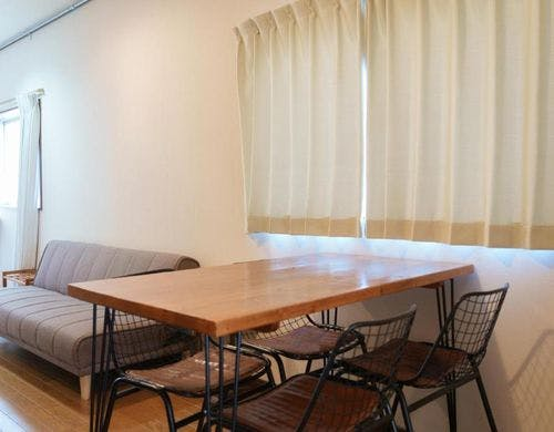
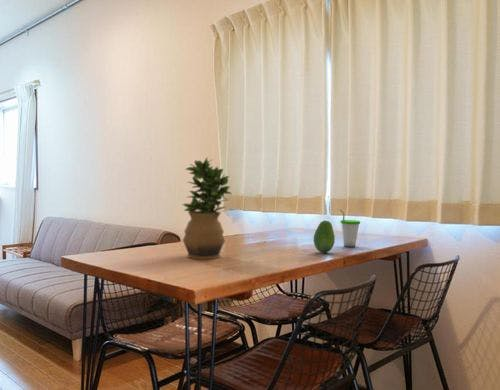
+ fruit (323, 236)
+ potted plant (210, 206)
+ cup (350, 227)
